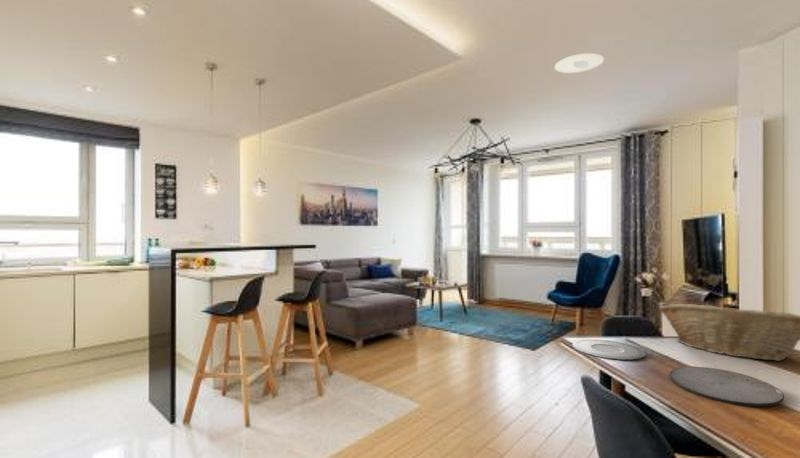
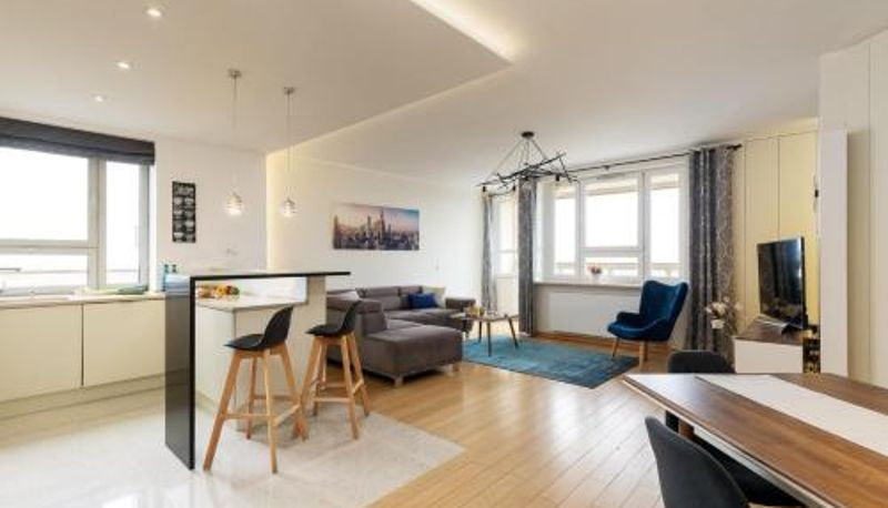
- plate (607, 348)
- fruit basket (729, 325)
- plate (722, 384)
- recessed light (578, 61)
